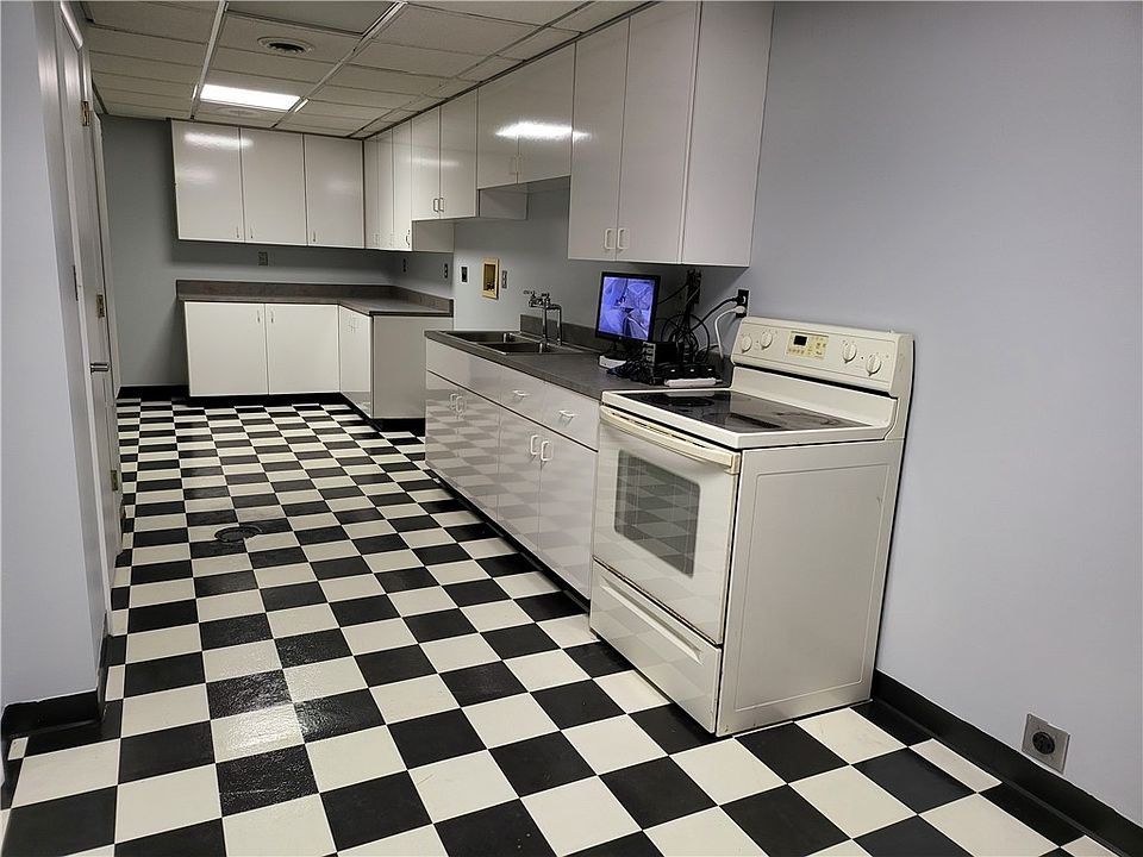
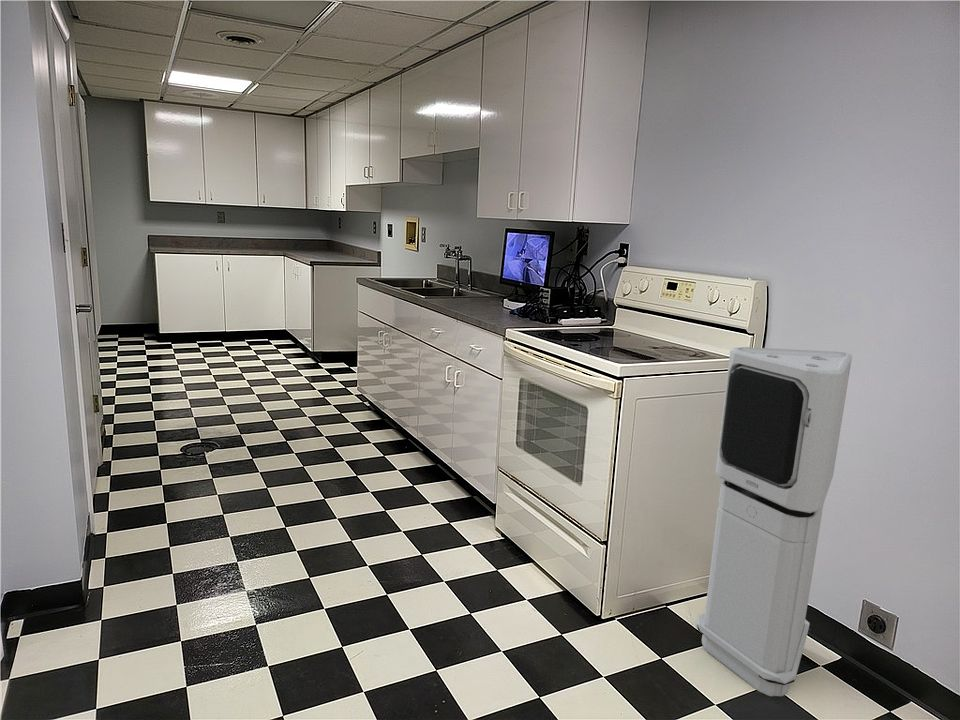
+ air purifier (786, 513)
